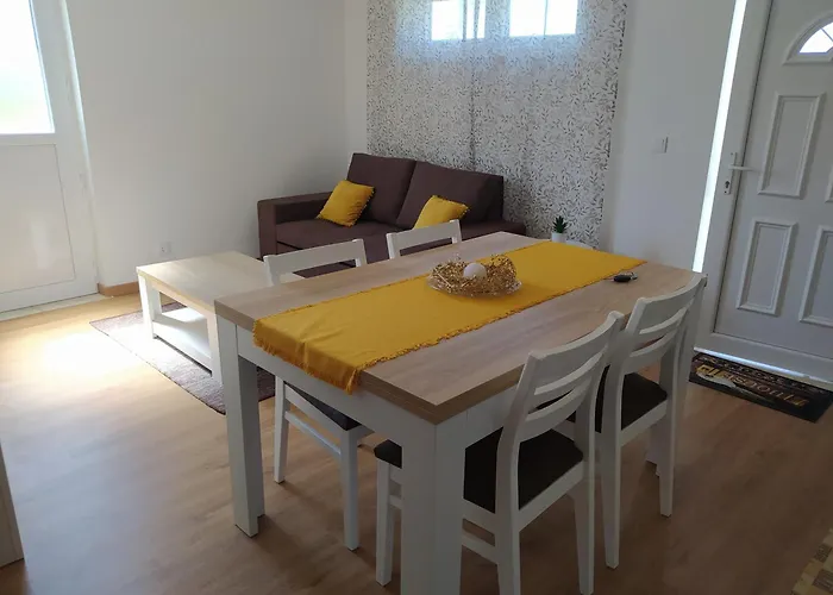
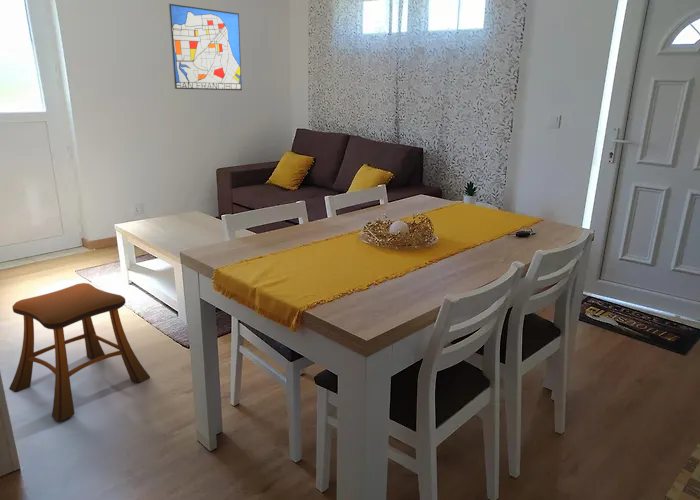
+ wall art (207, 50)
+ stool (75, 340)
